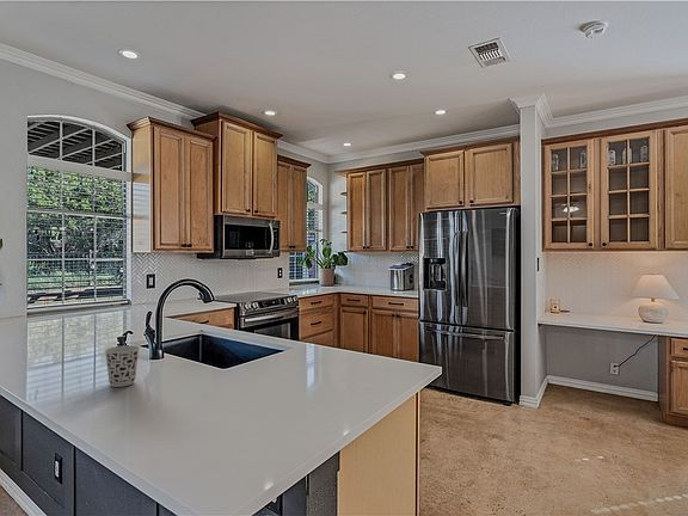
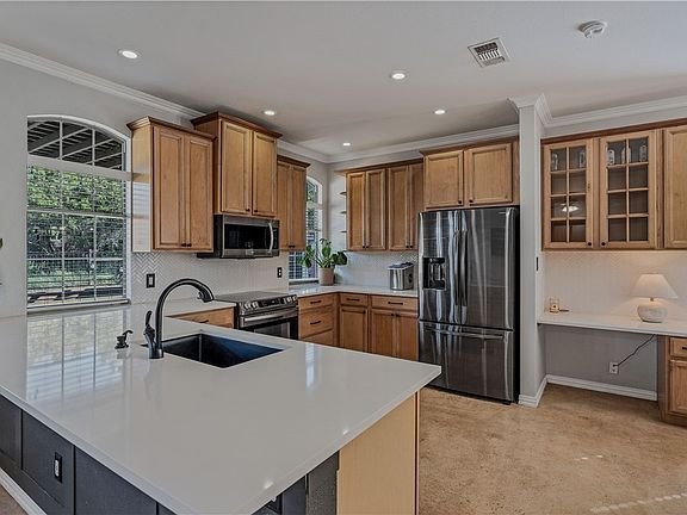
- cup (122, 366)
